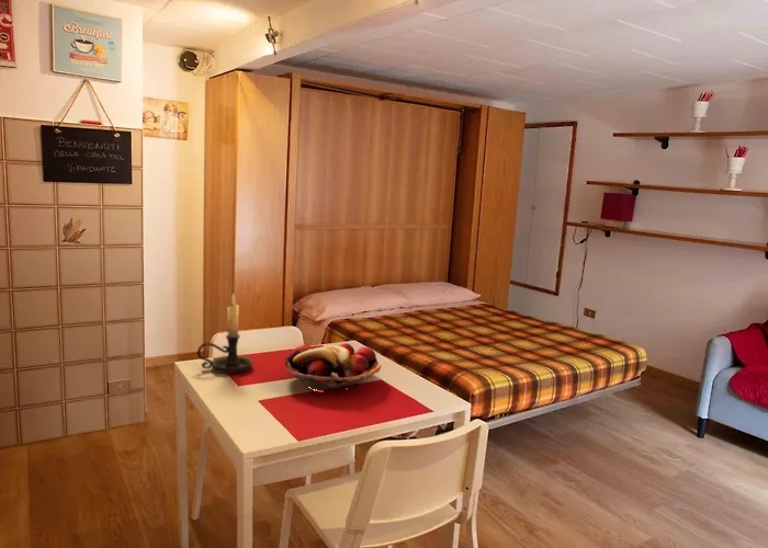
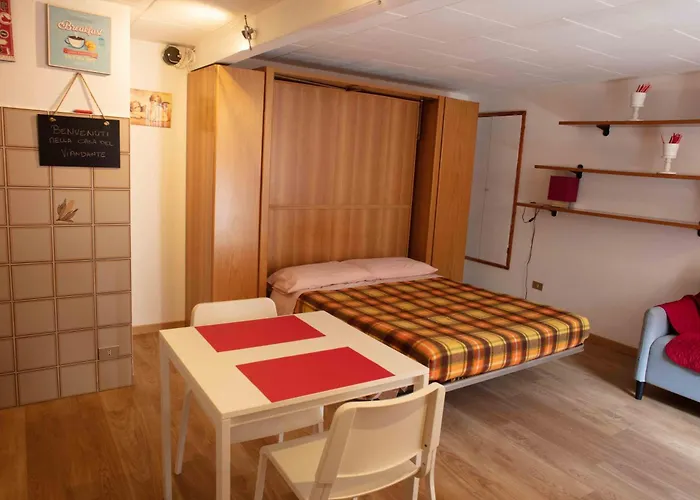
- fruit basket (334, 363)
- candle holder (227, 330)
